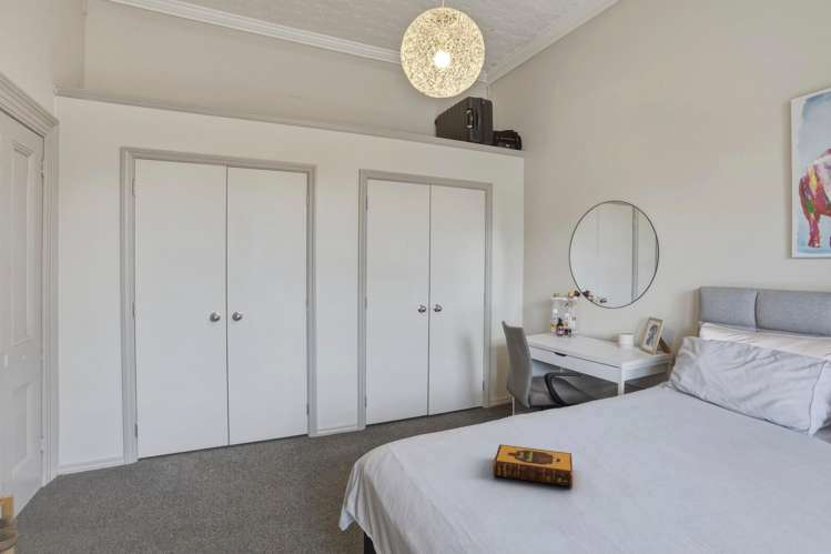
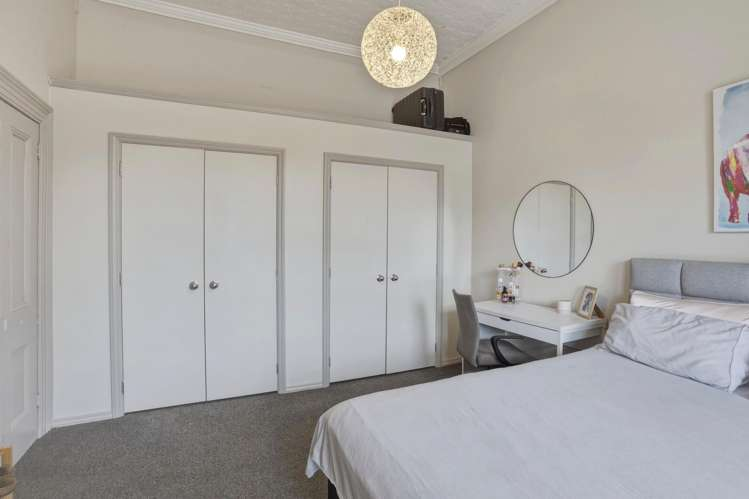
- hardback book (533, 465)
